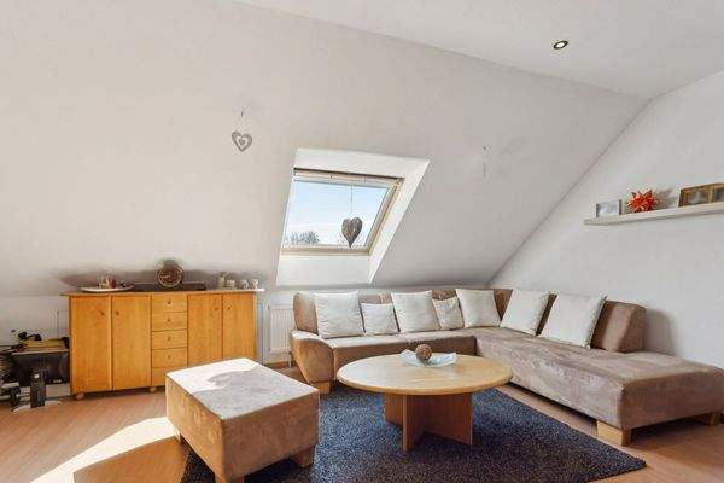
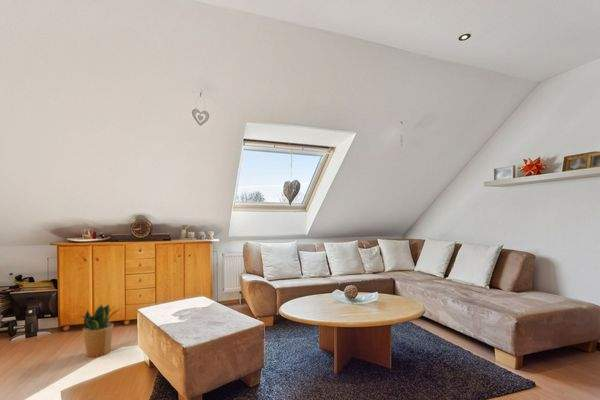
+ potted plant (101, 329)
